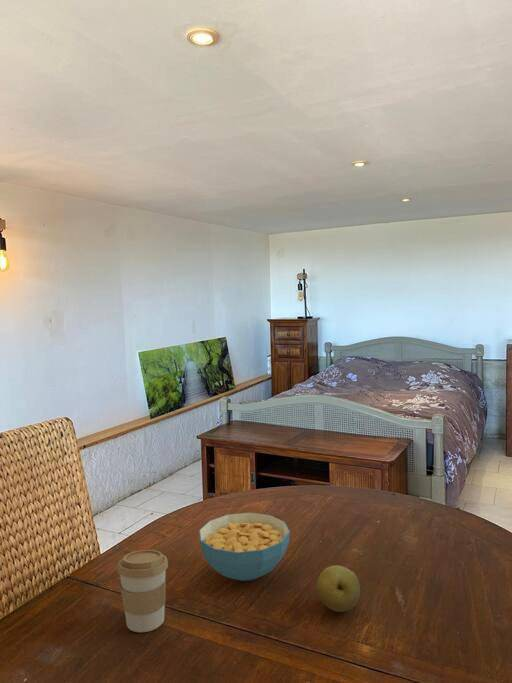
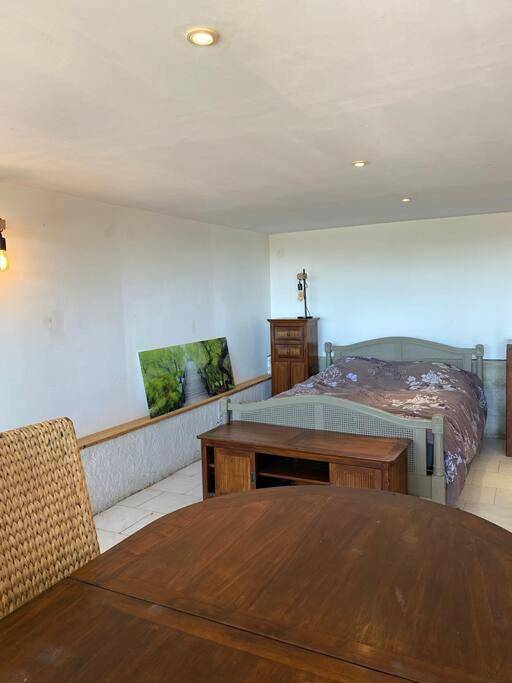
- coffee cup (144, 587)
- fruit (338, 588)
- cereal bowl (244, 552)
